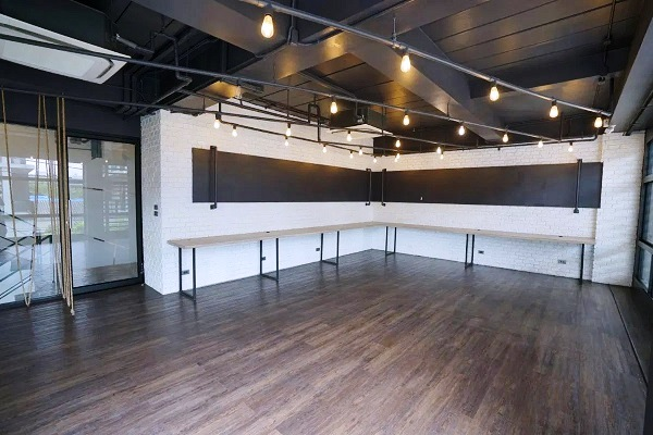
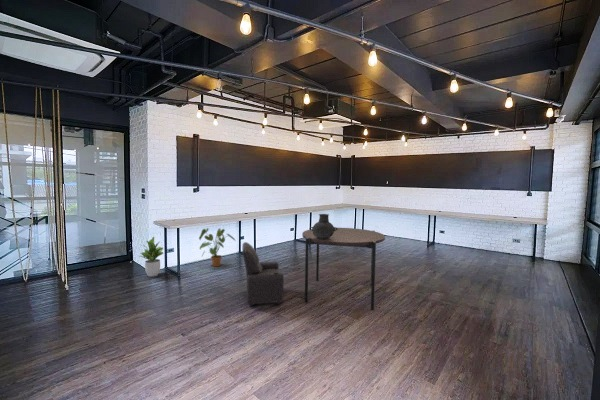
+ potted plant (152, 256)
+ house plant (216, 246)
+ dining table (342, 245)
+ ceramic pot (323, 226)
+ chair (262, 270)
